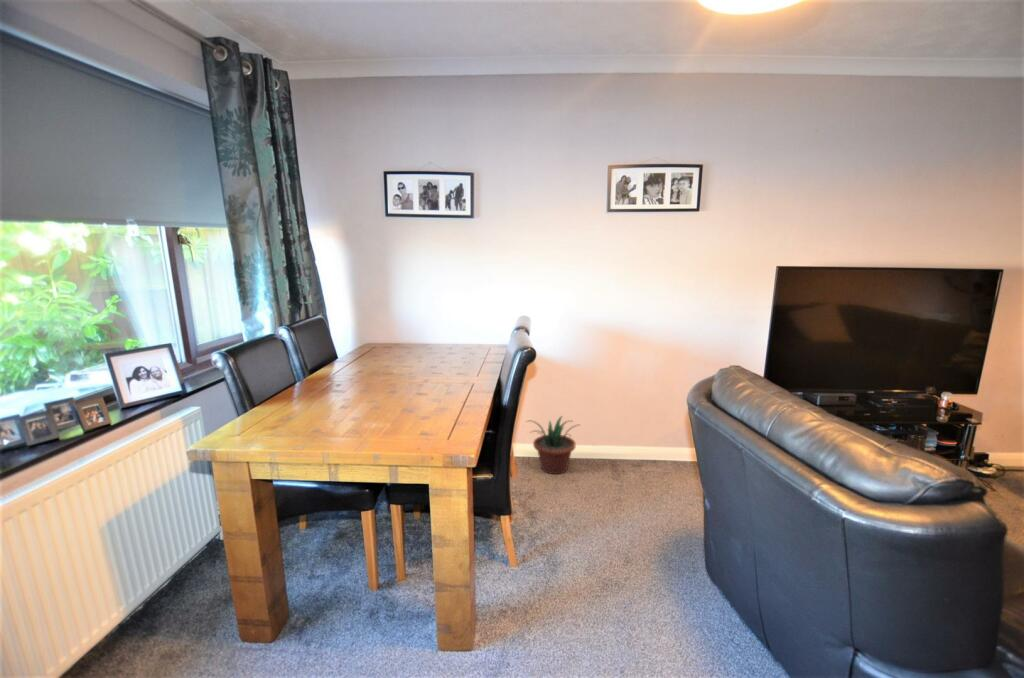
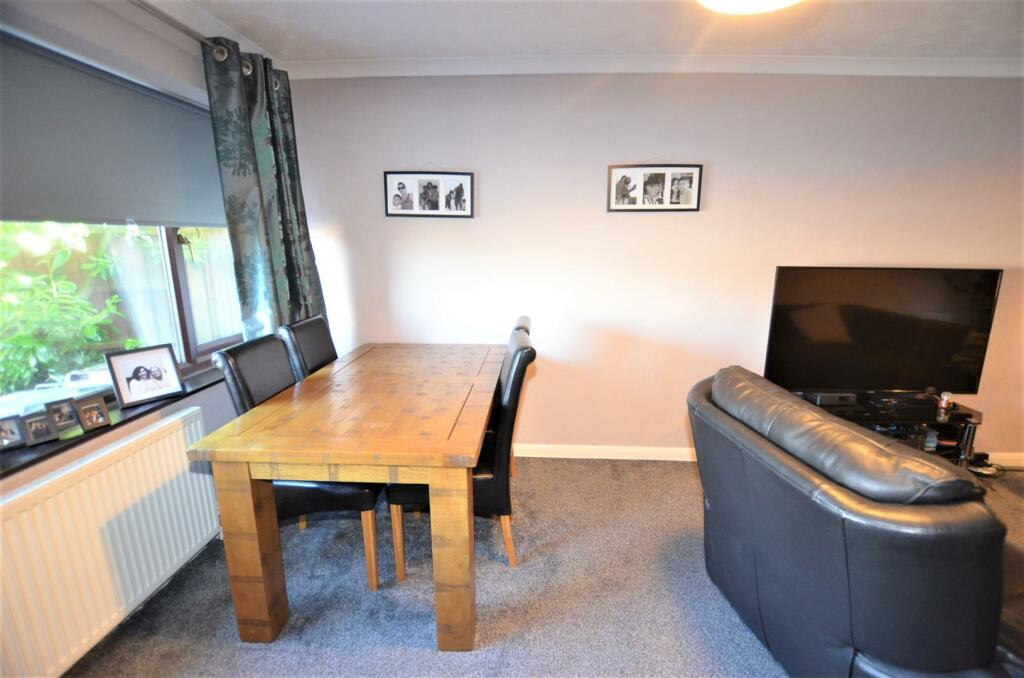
- potted plant (552, 444)
